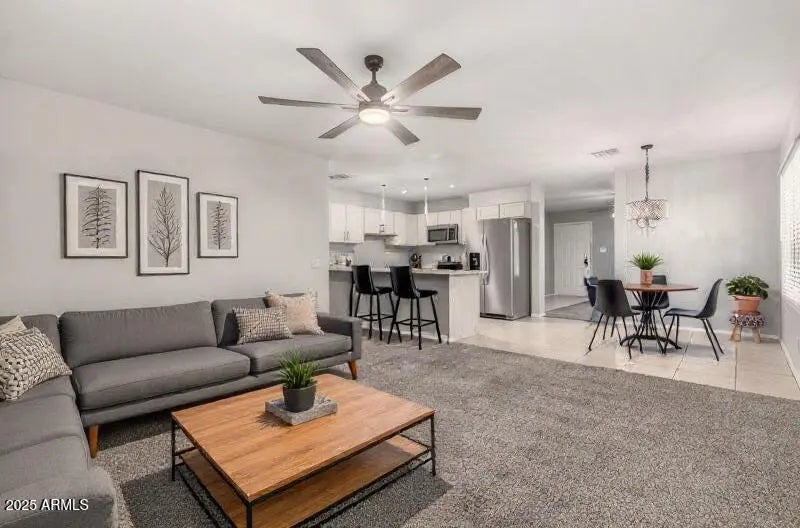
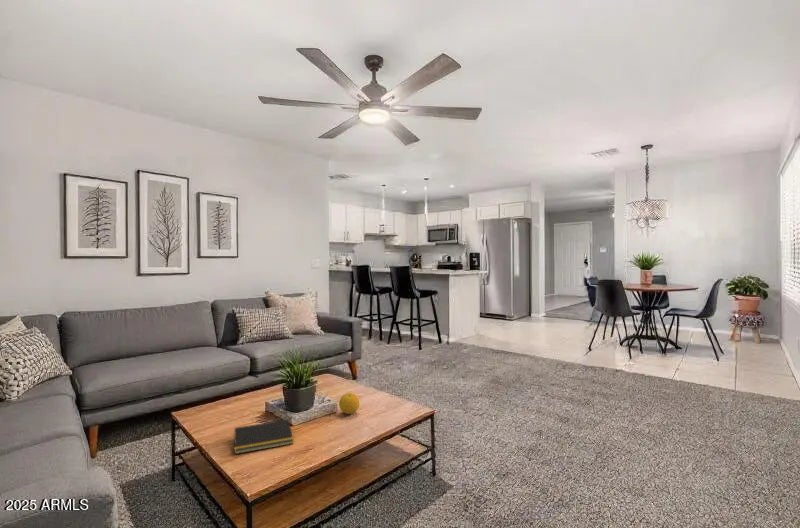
+ notepad (263, 435)
+ fruit (349, 403)
